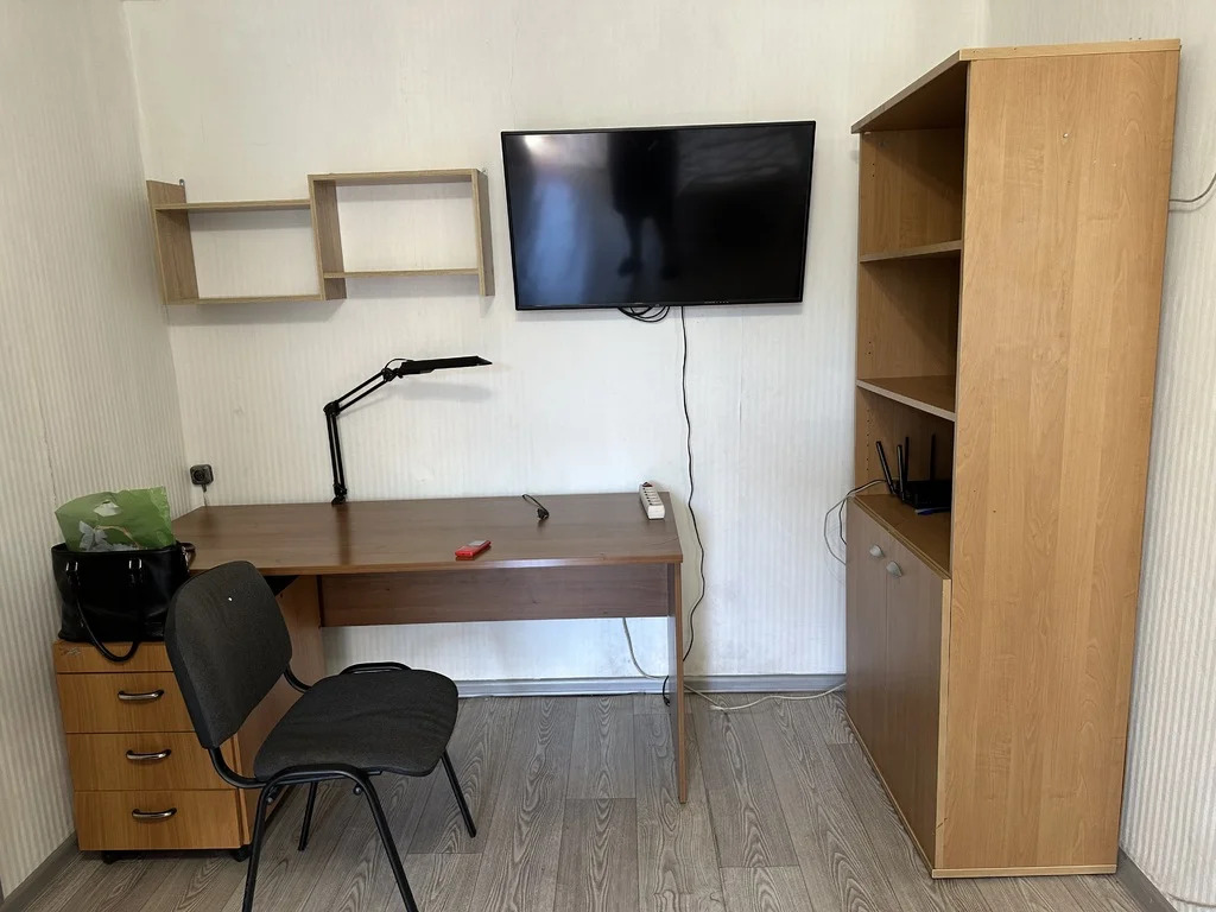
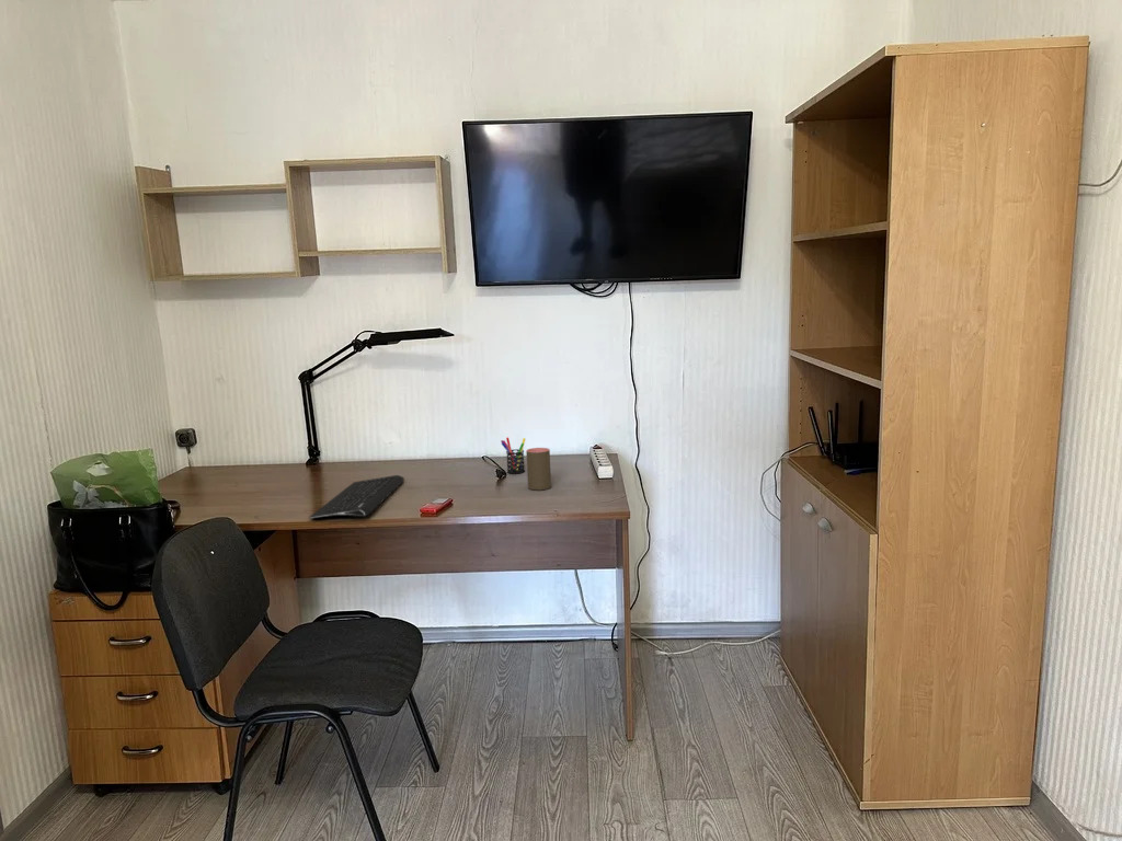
+ pen holder (515, 453)
+ keyboard (360, 495)
+ cup (538, 468)
